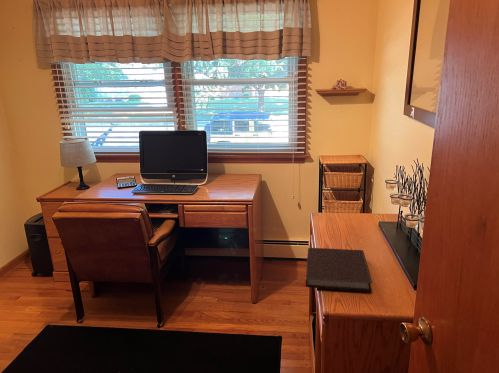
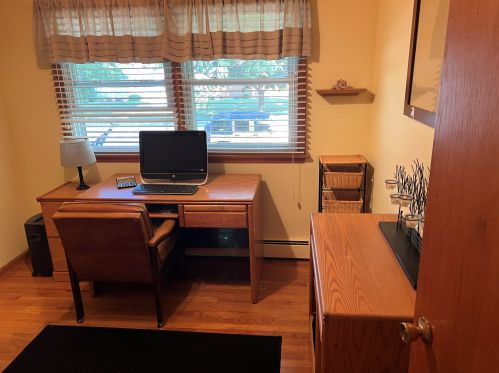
- notebook (336, 267)
